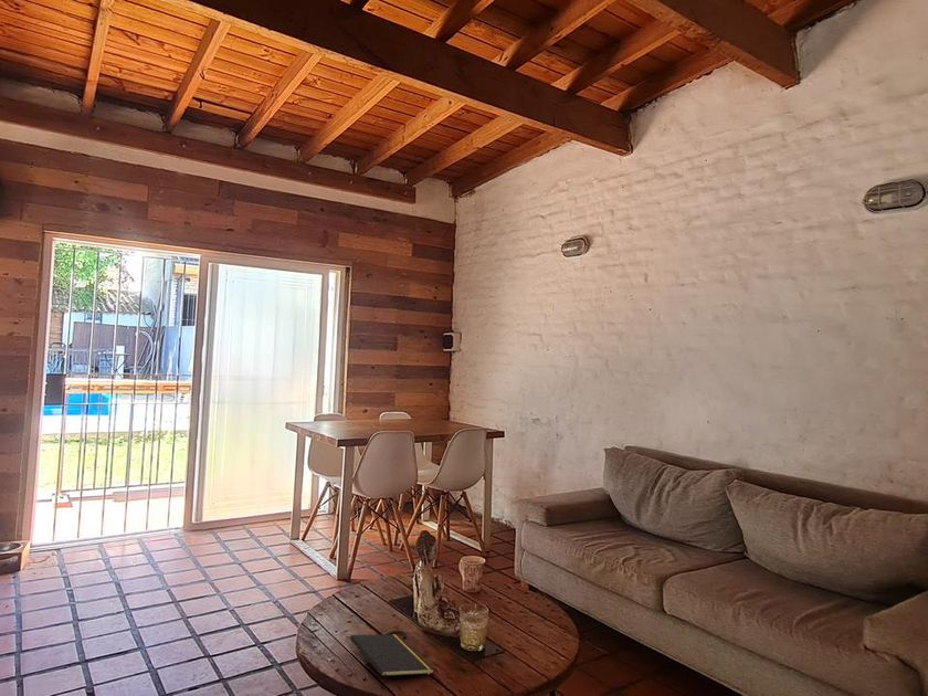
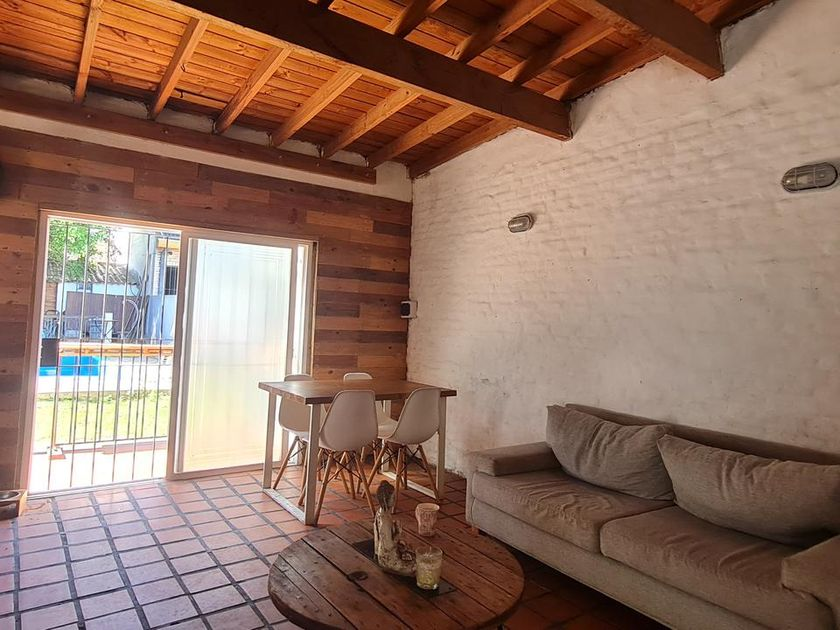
- notepad (390, 653)
